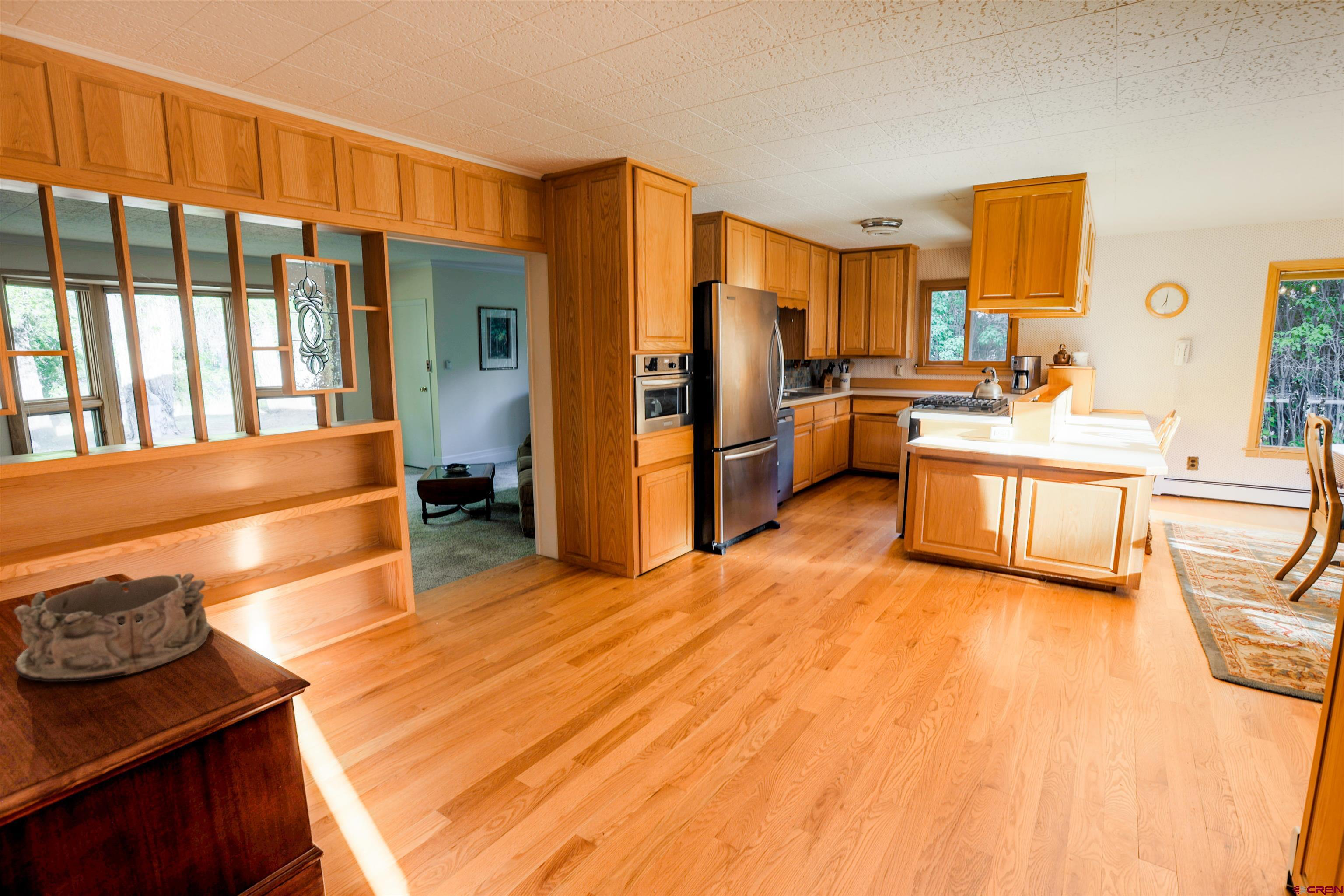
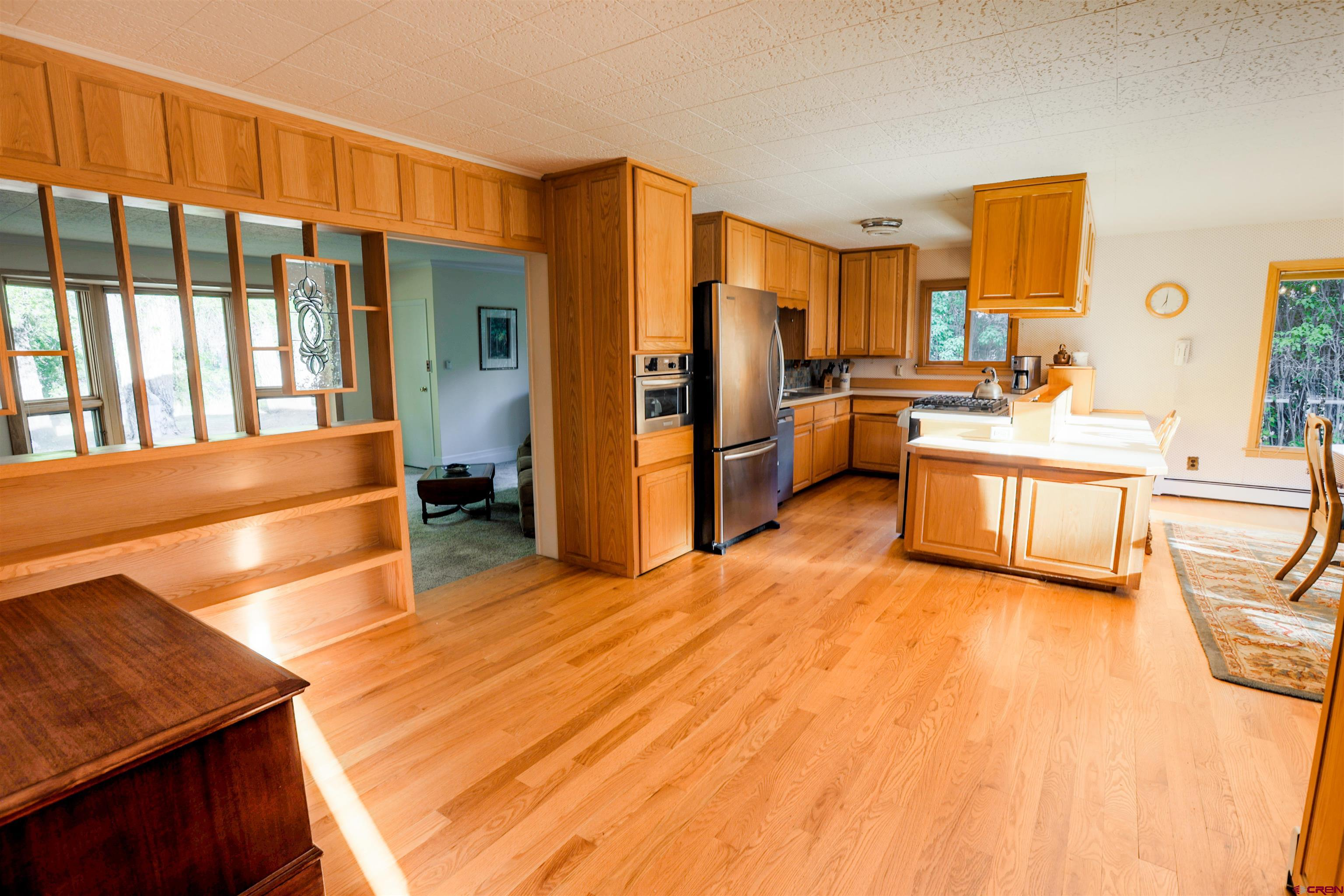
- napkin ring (116, 617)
